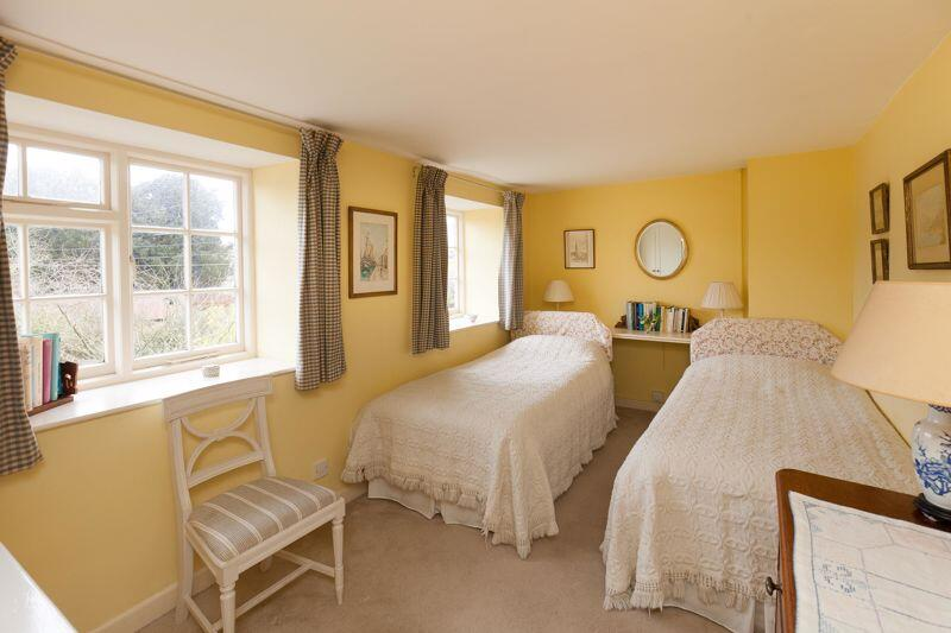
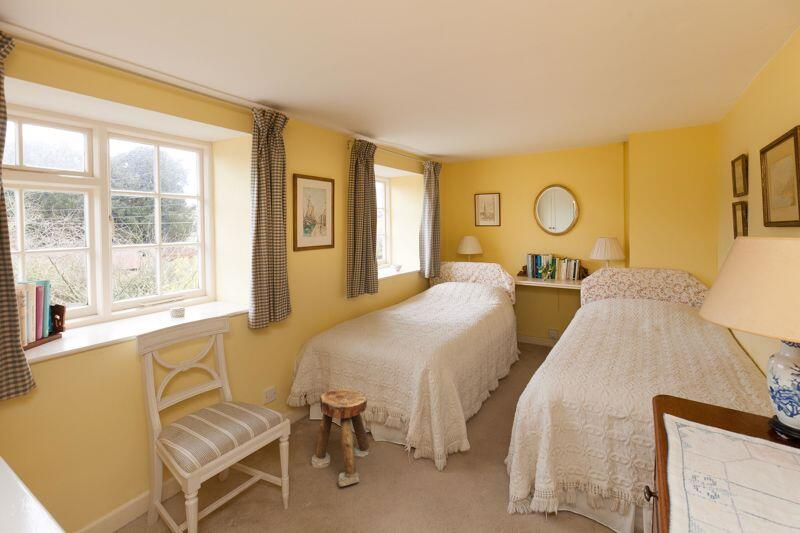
+ stool (345, 431)
